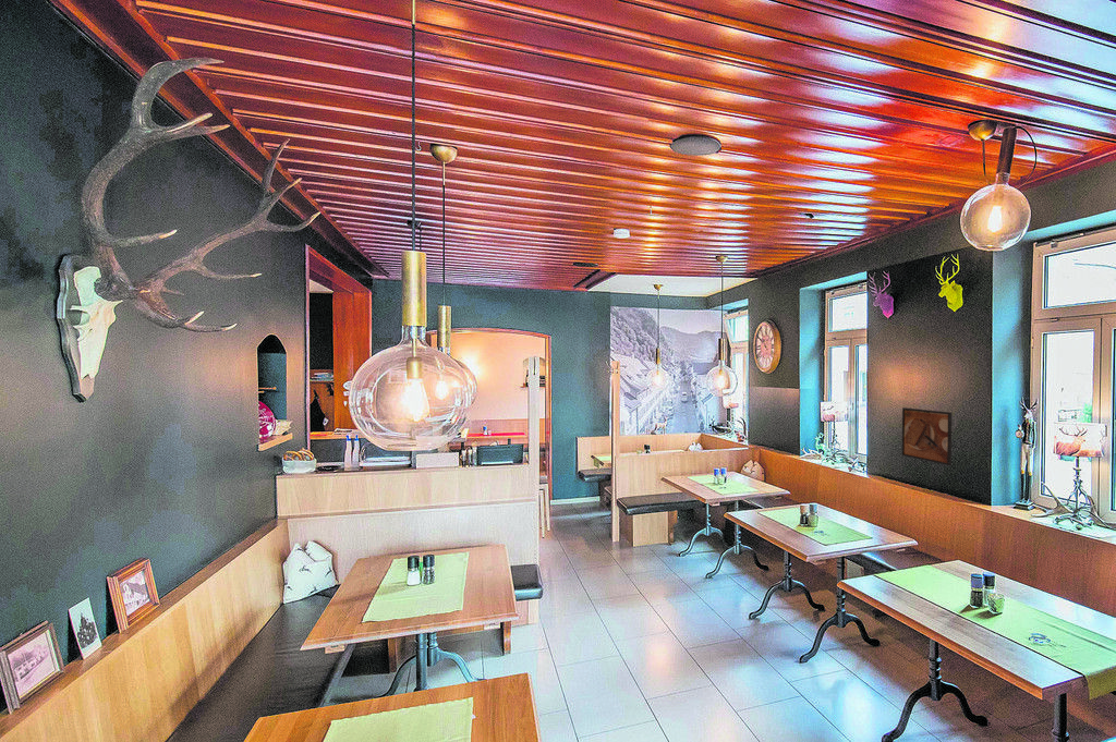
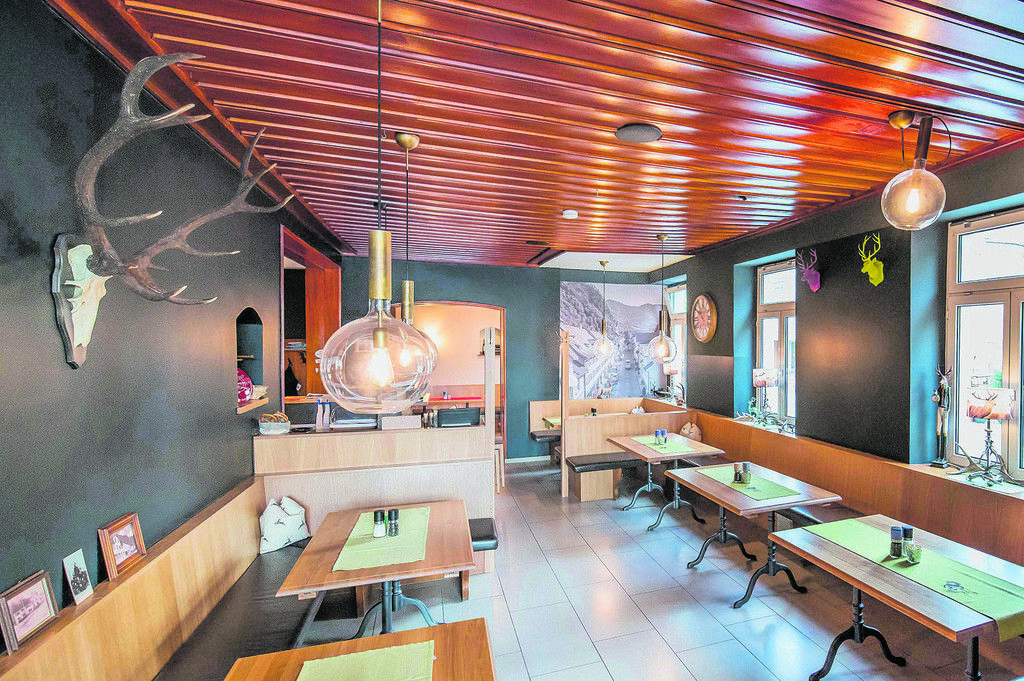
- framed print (925, 435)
